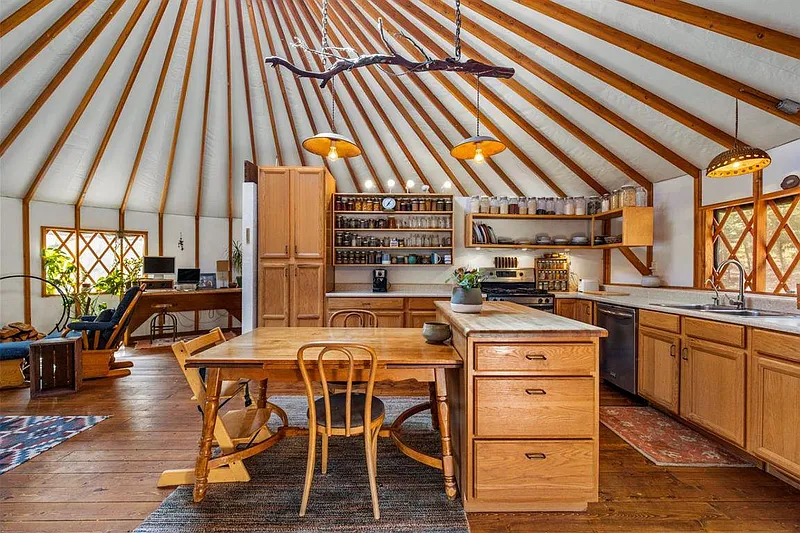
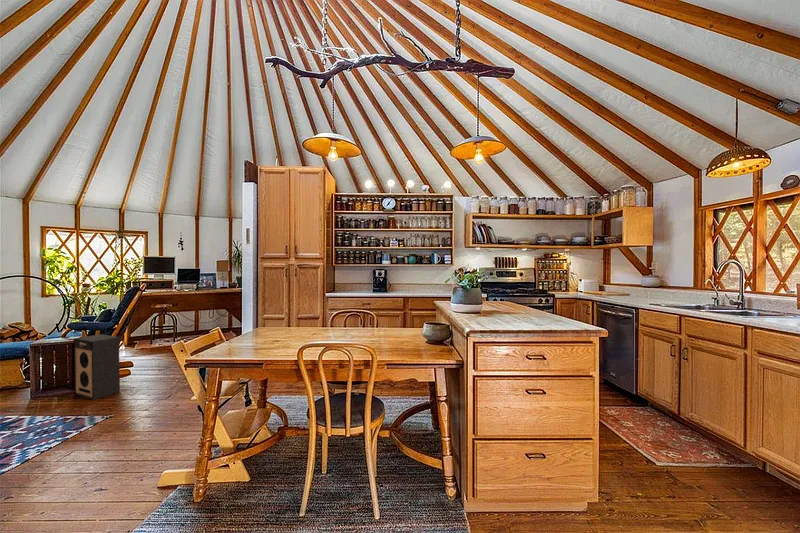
+ speaker (97, 365)
